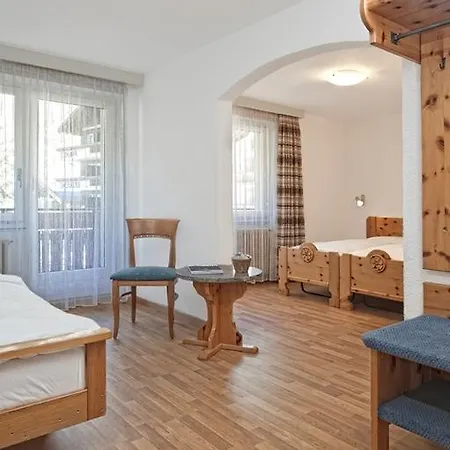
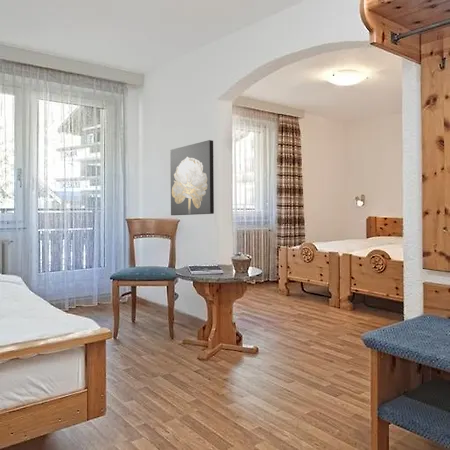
+ wall art (191, 180)
